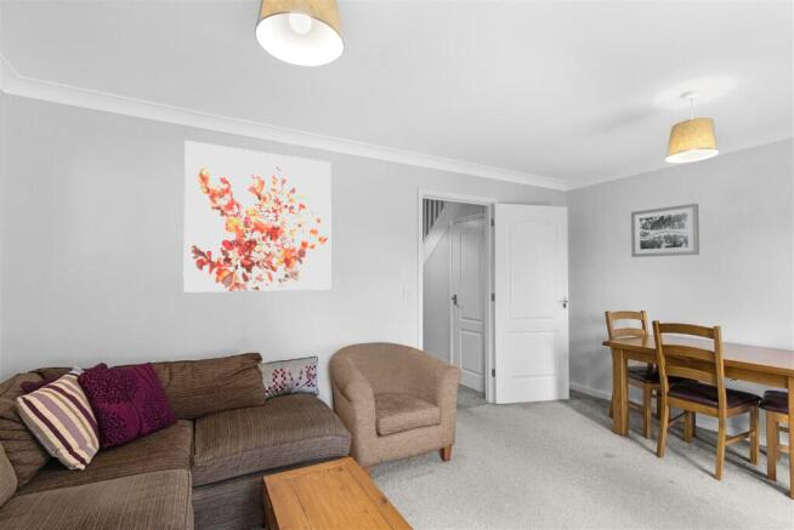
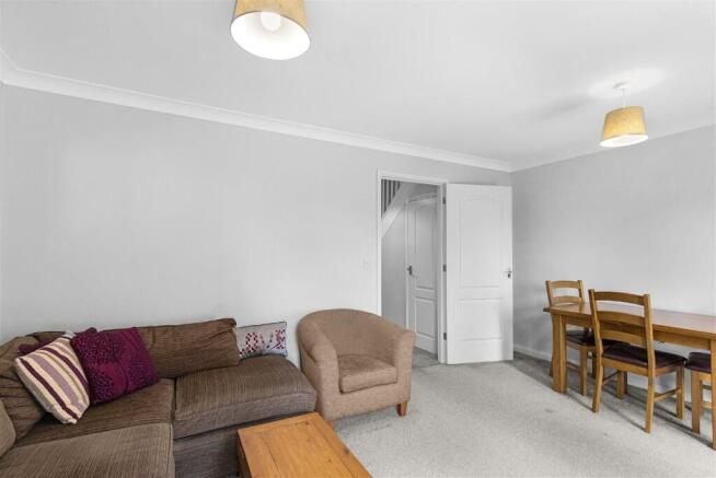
- wall art (263, 221)
- wall art (663, 232)
